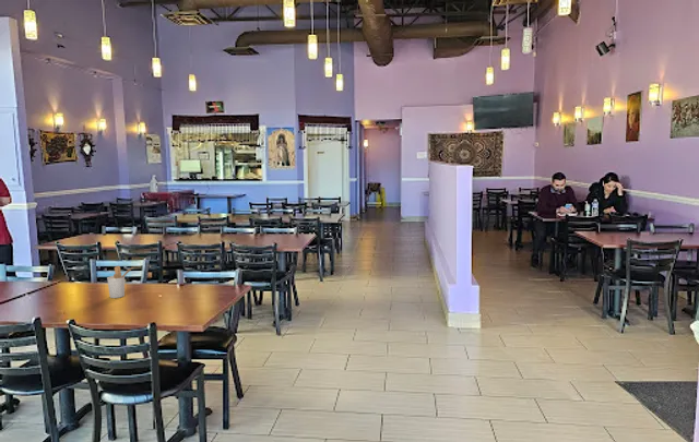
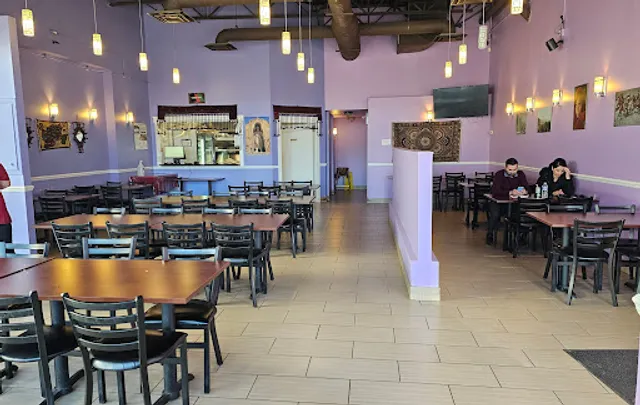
- utensil holder (120, 282)
